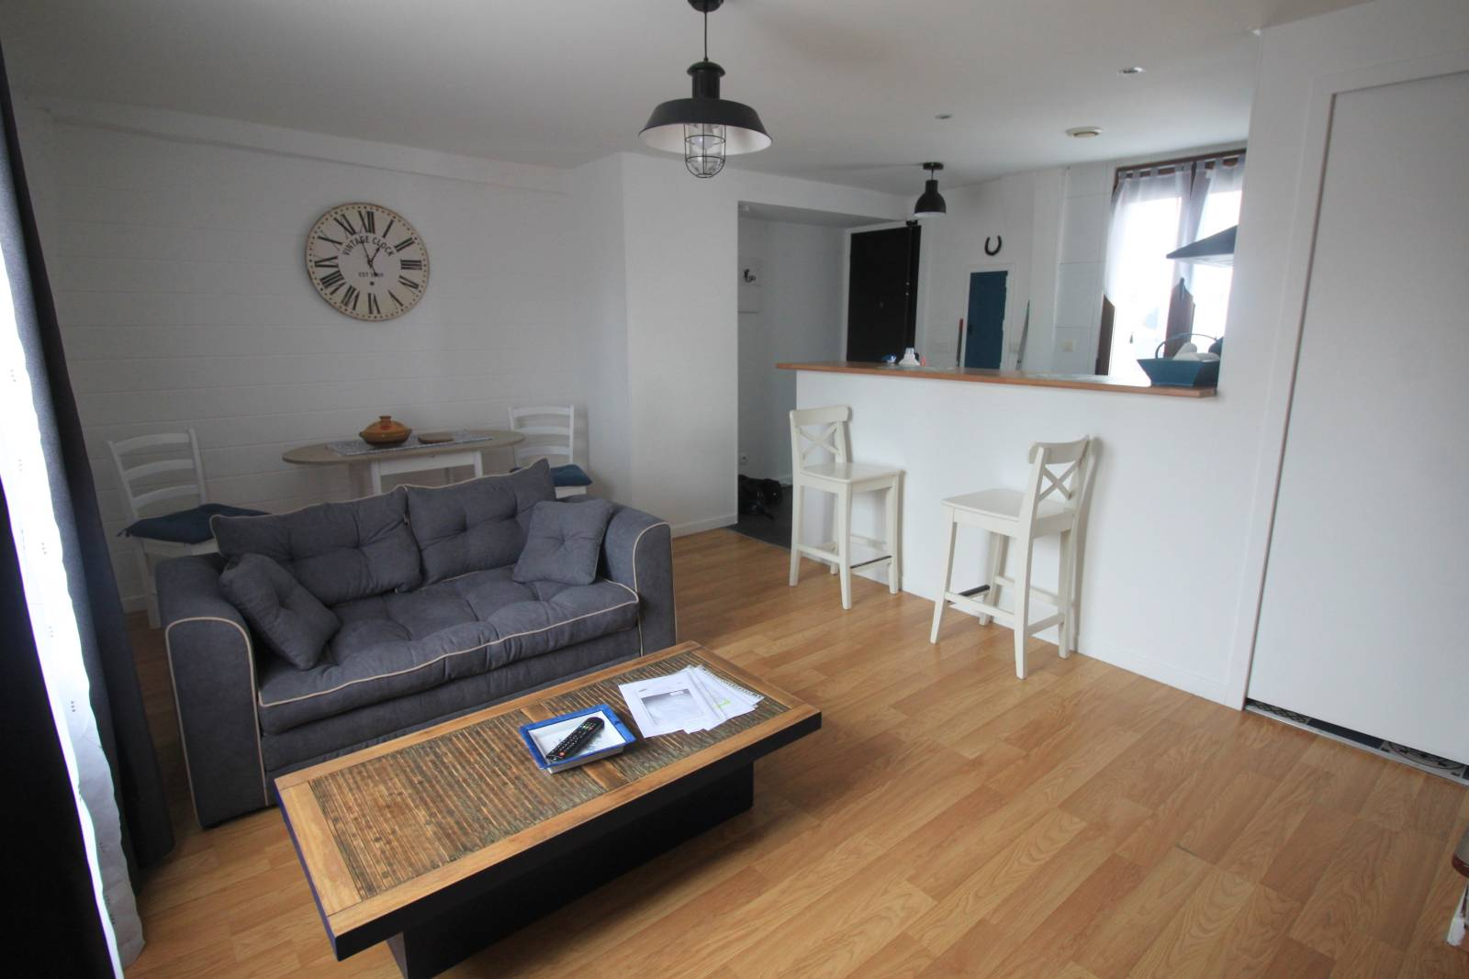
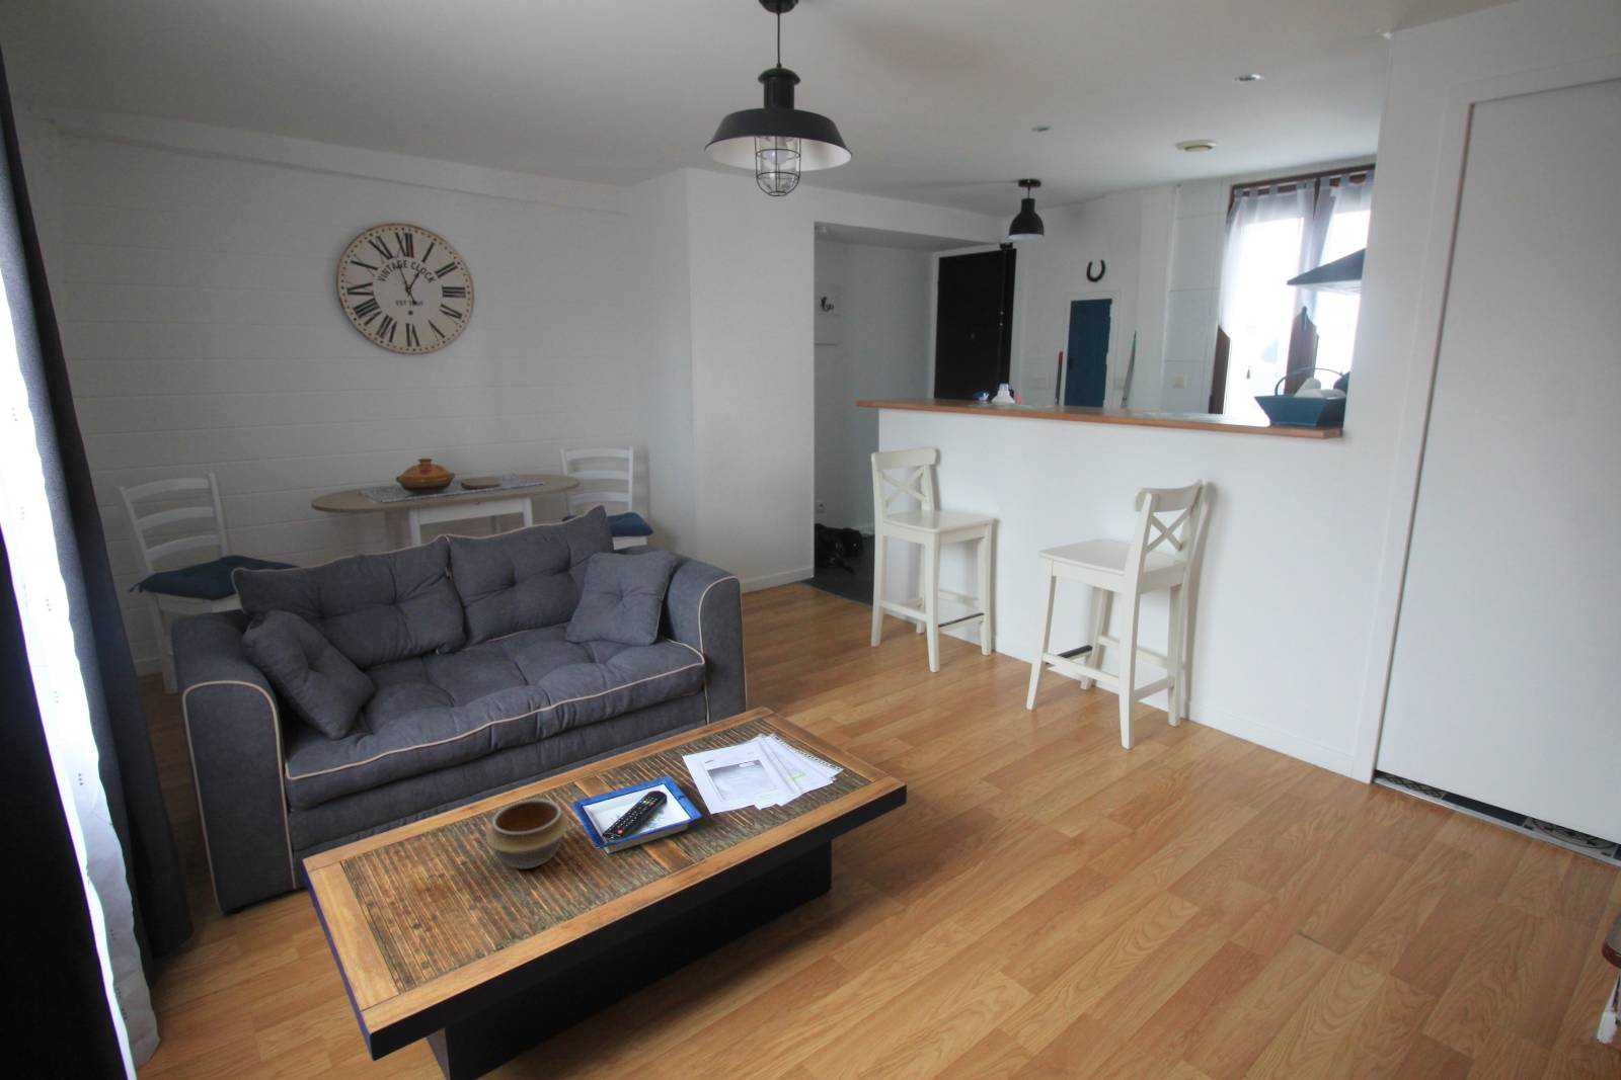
+ bowl (528, 835)
